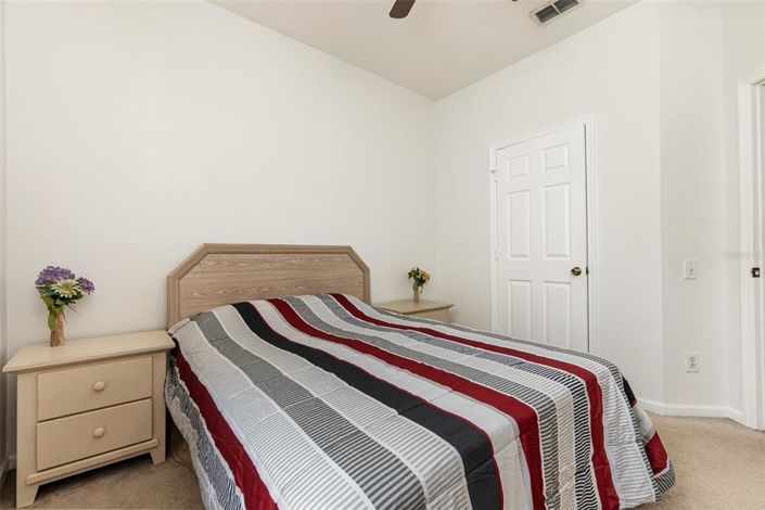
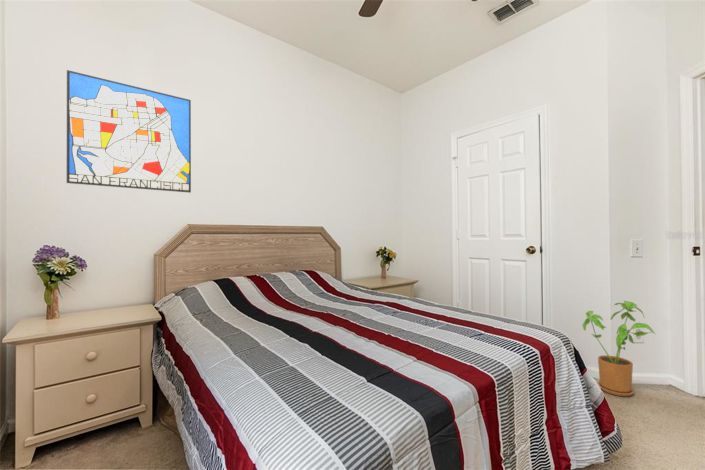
+ wall art (134, 137)
+ house plant (619, 346)
